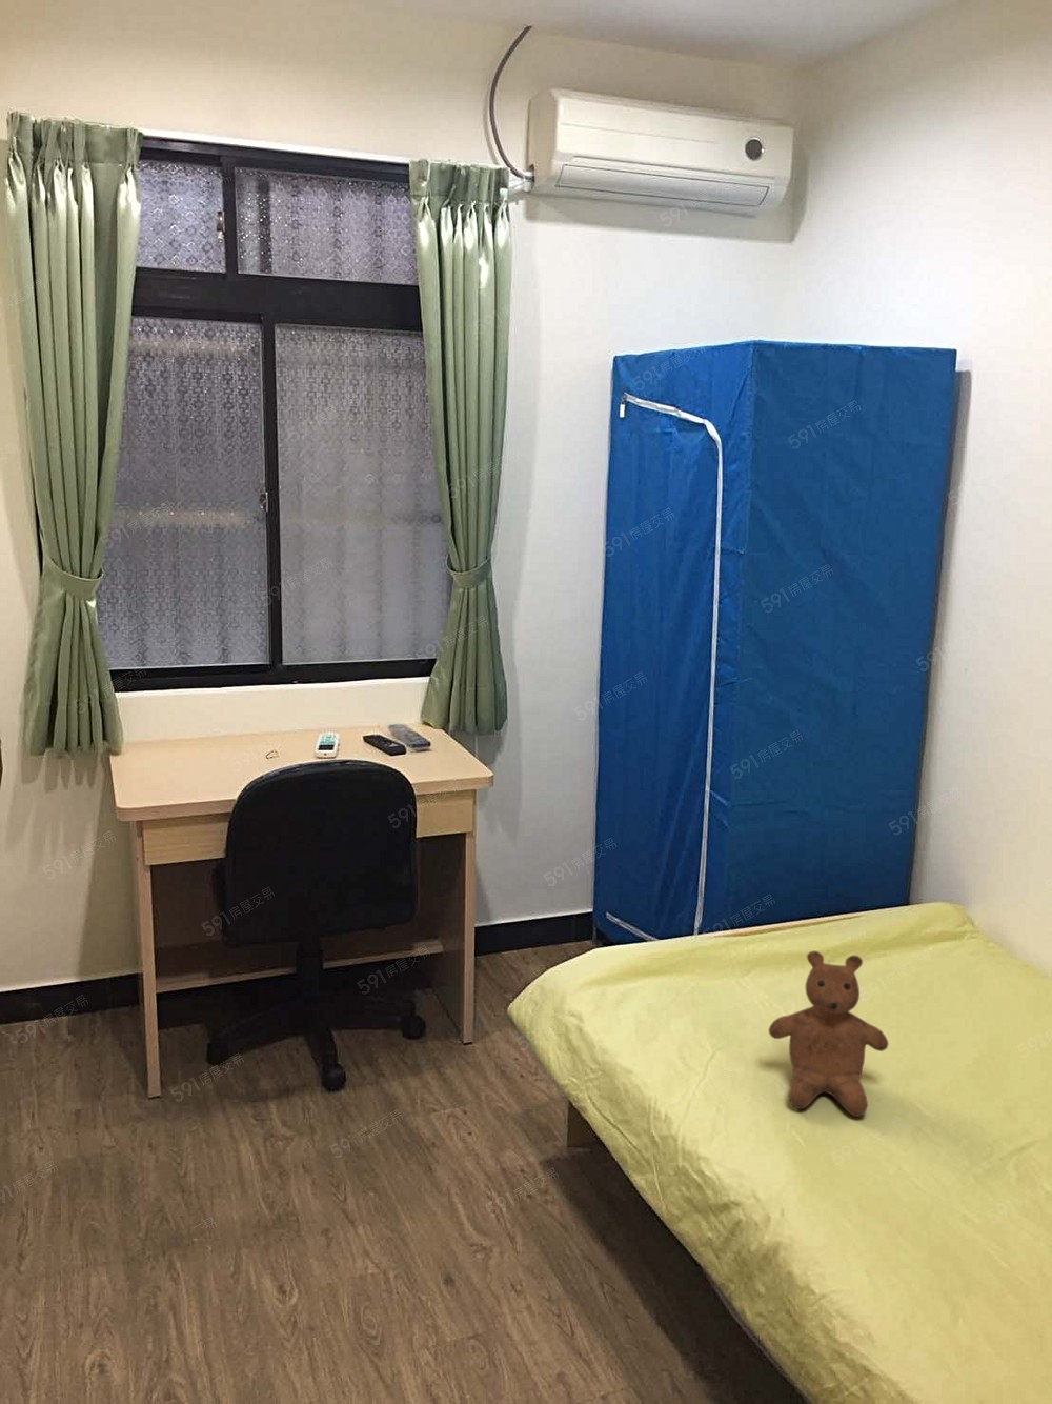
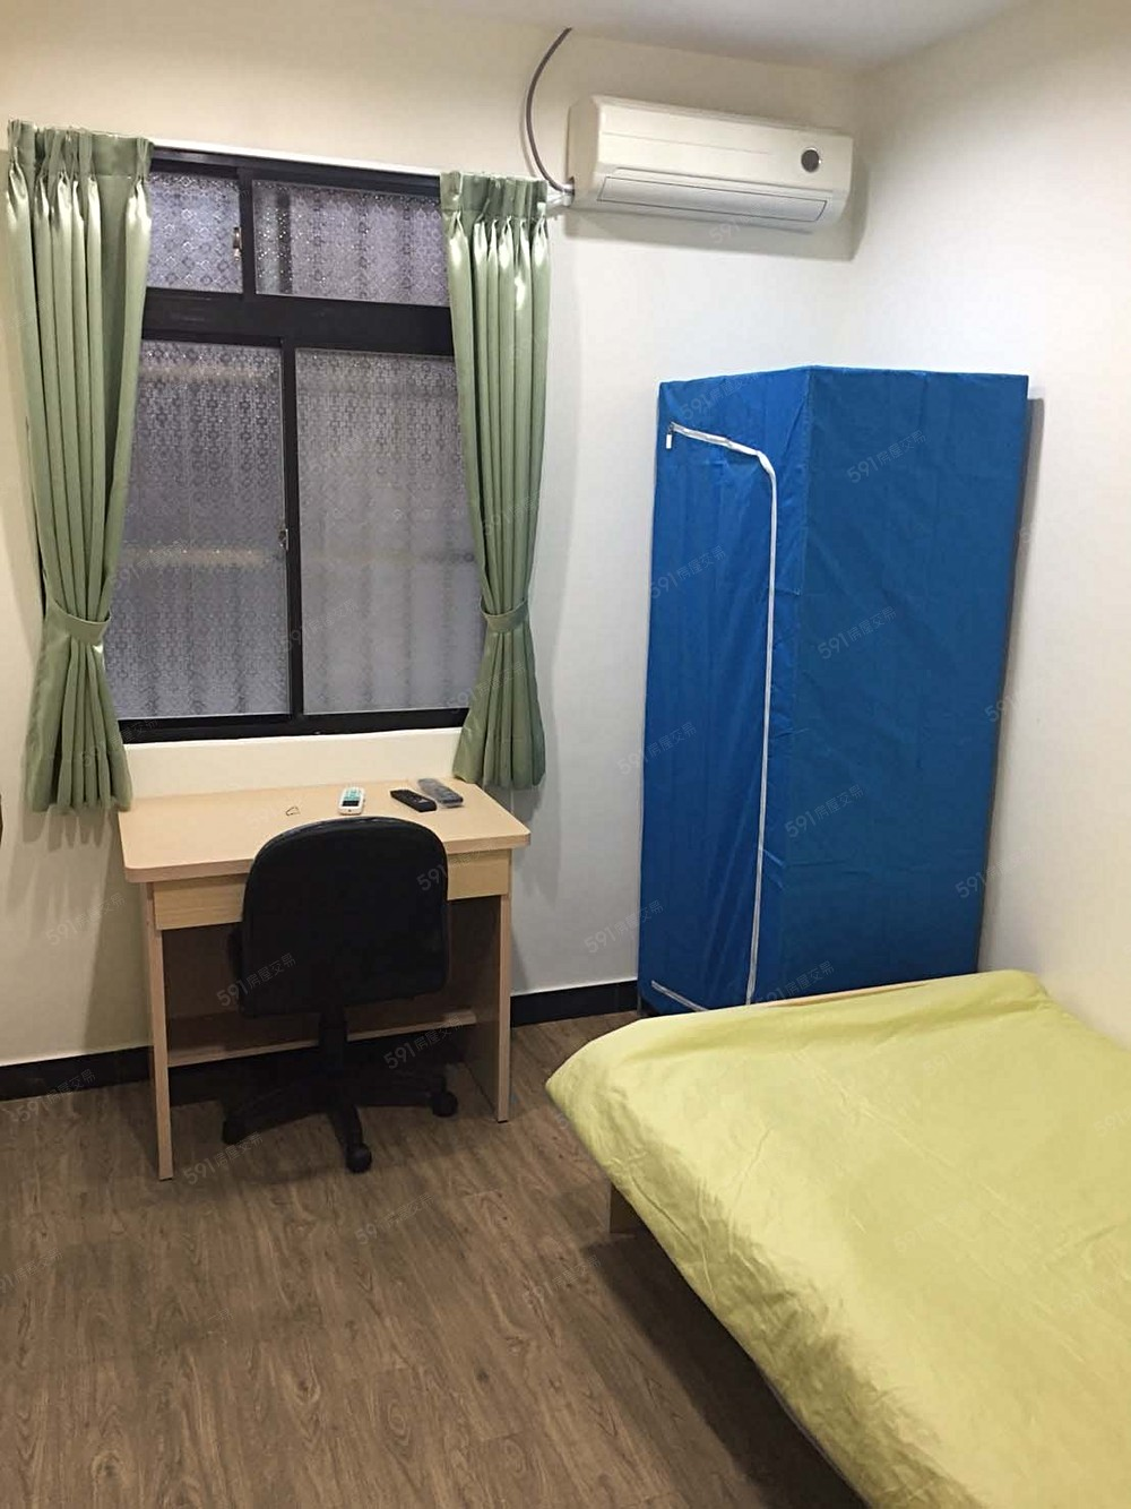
- teddy bear (830, 1028)
